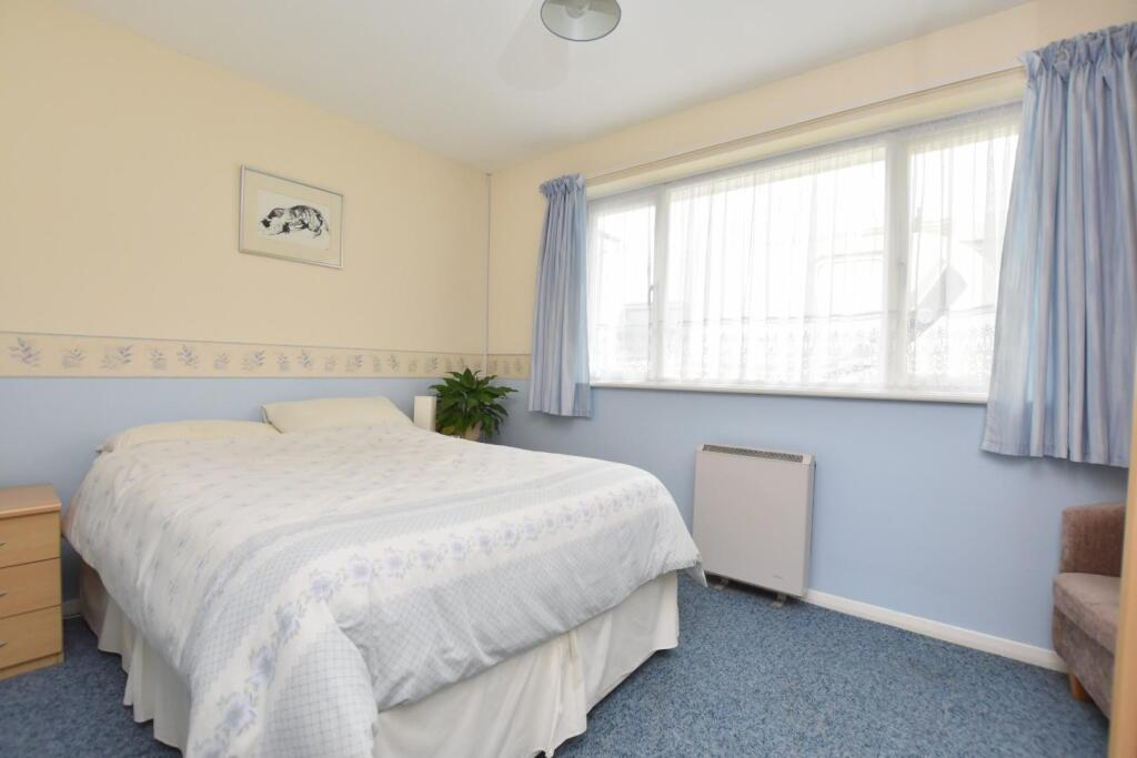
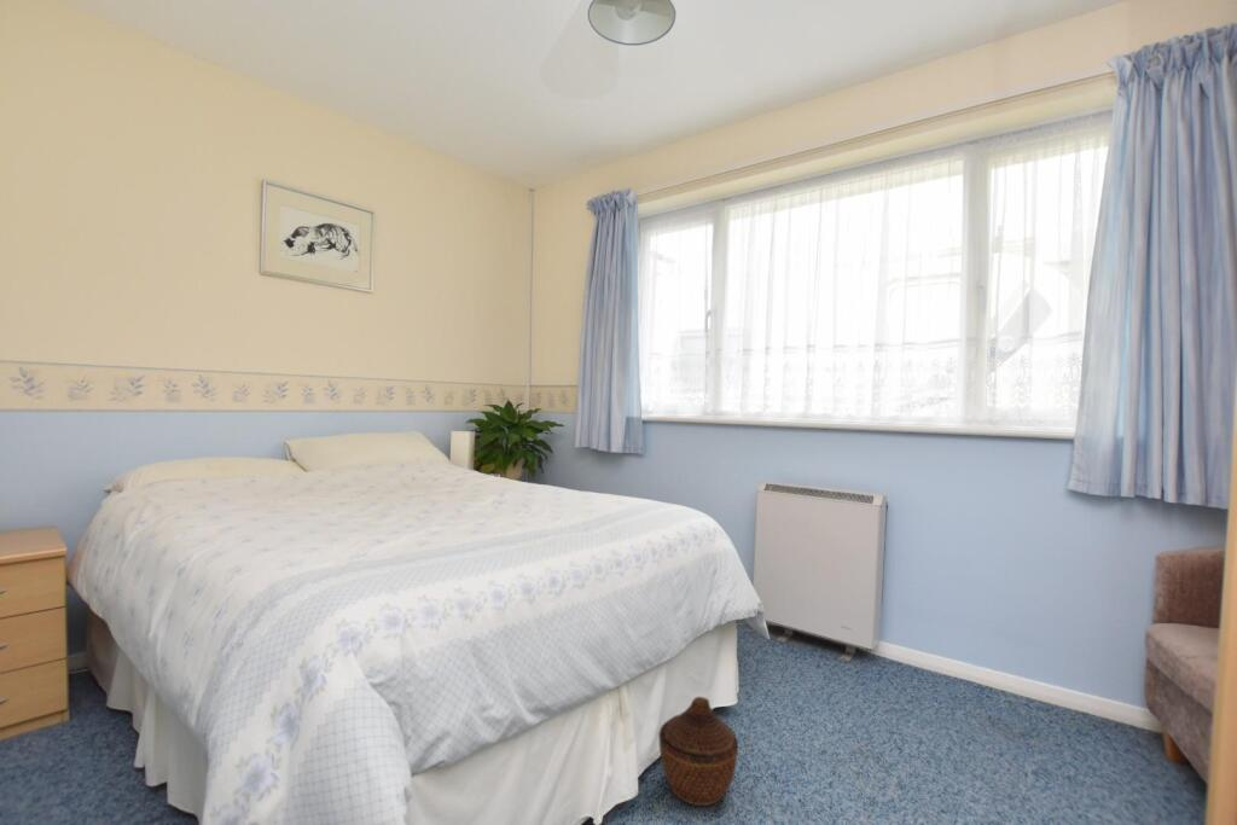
+ woven basket (697, 742)
